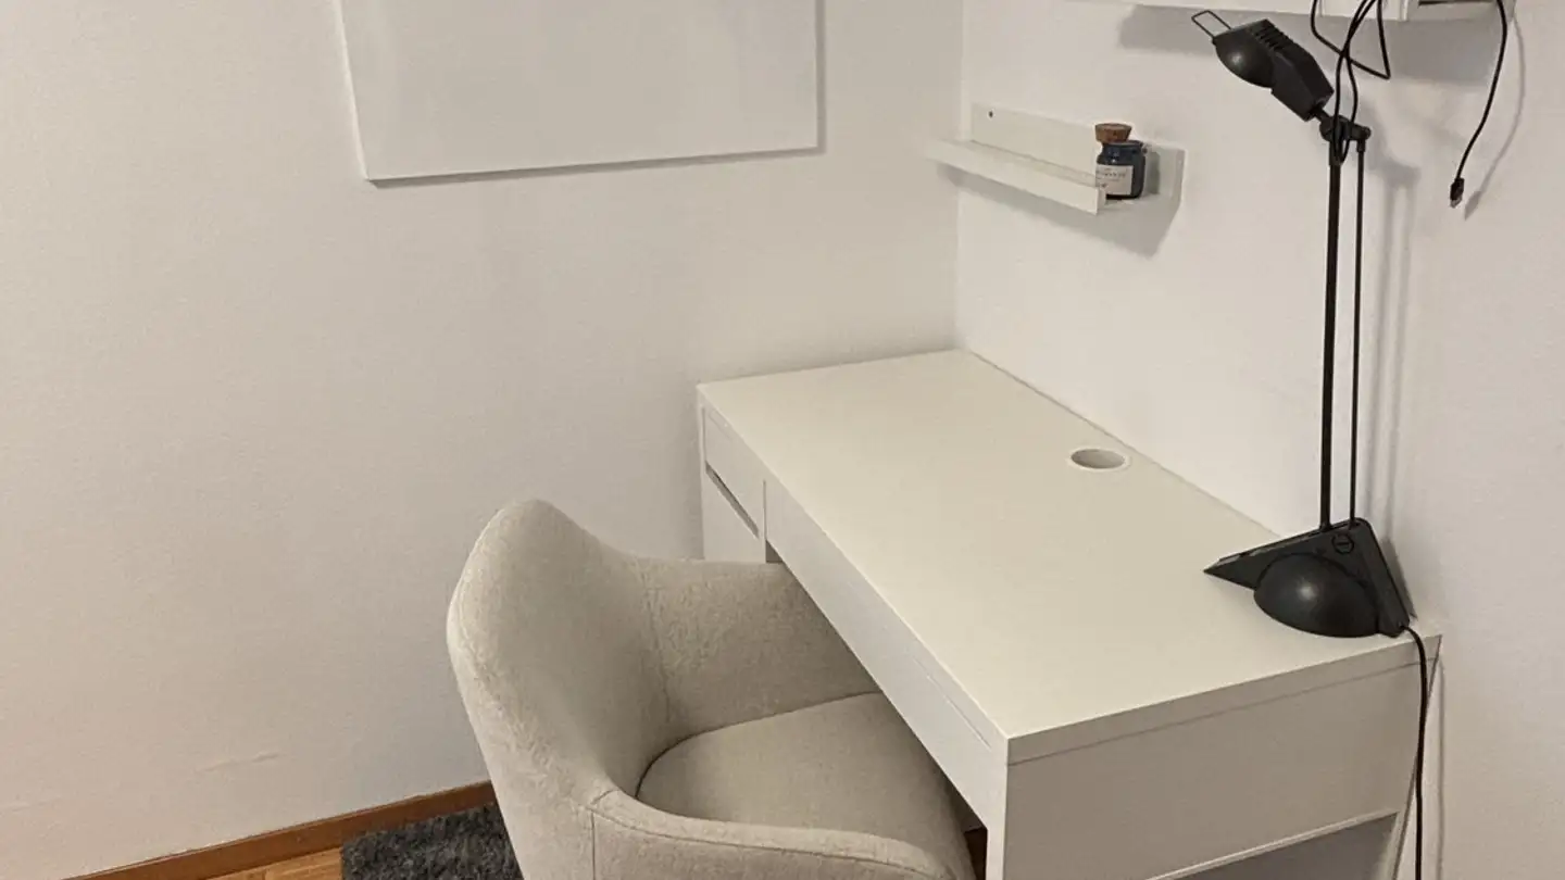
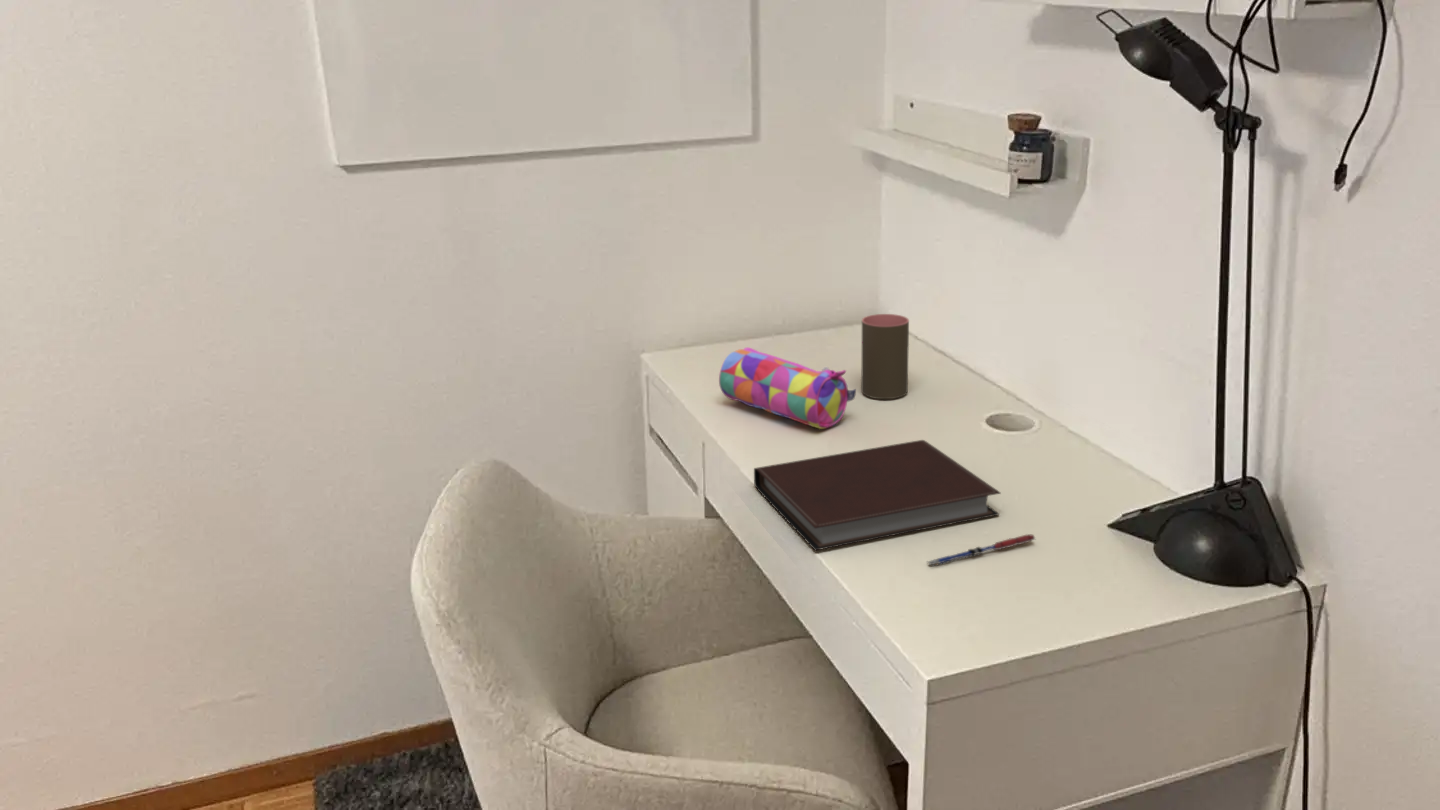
+ pen (981, 548)
+ notebook (872, 489)
+ pencil case (784, 385)
+ cup (884, 356)
